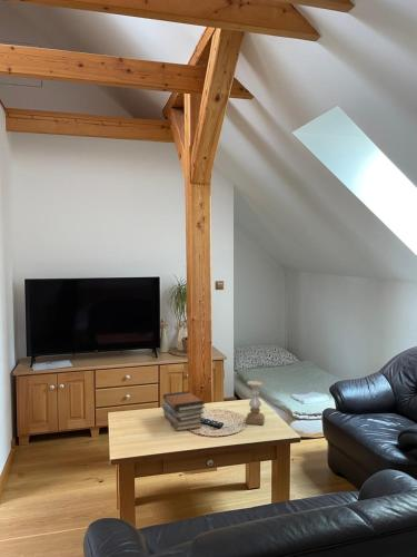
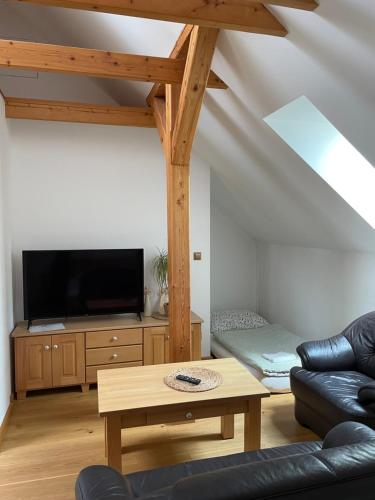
- book stack (182, 410)
- candle holder (255, 401)
